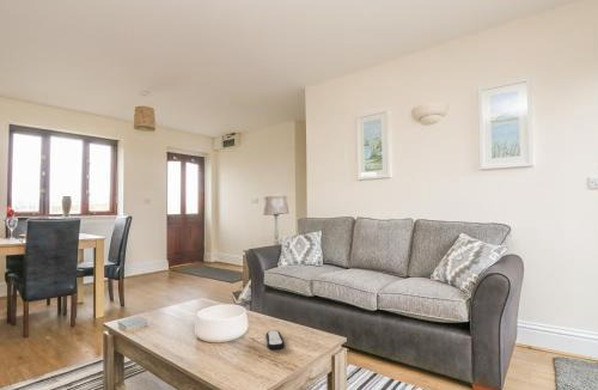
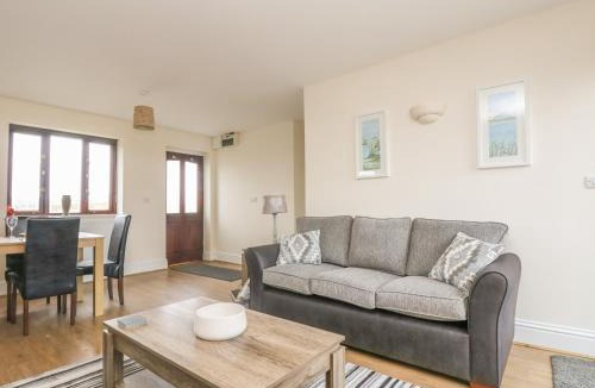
- remote control (274, 339)
